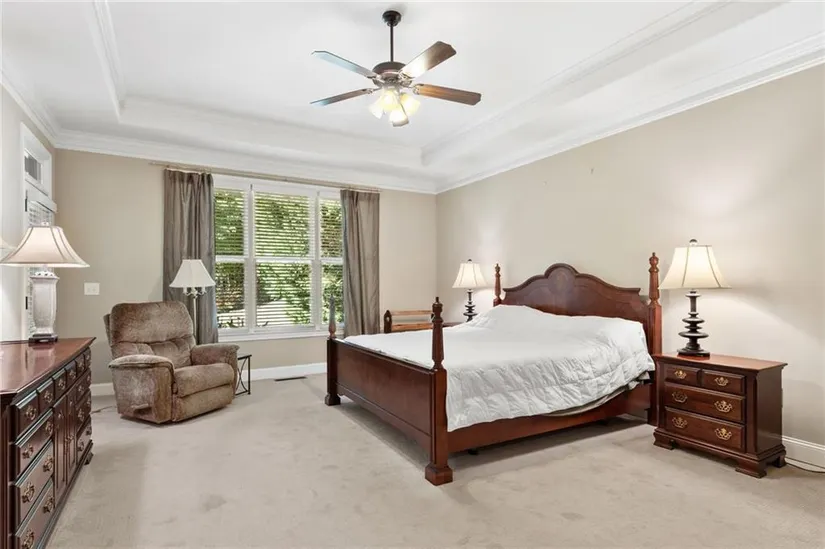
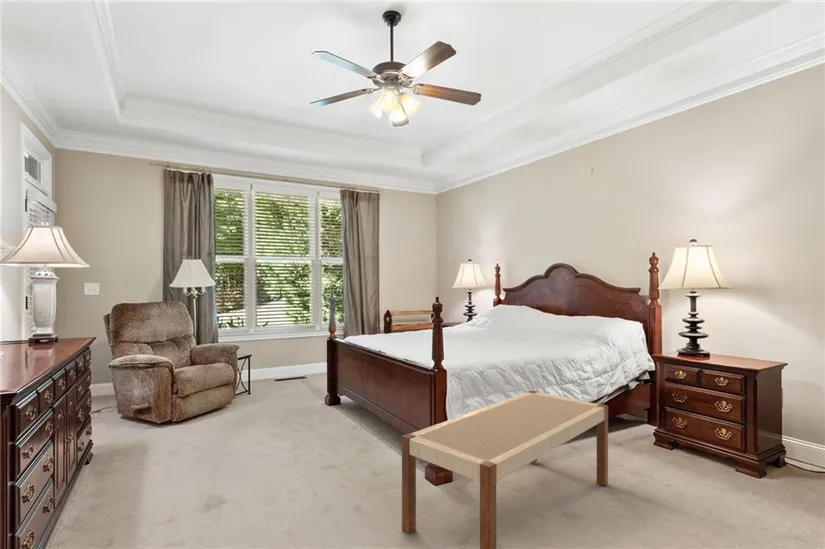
+ bench (515, 461)
